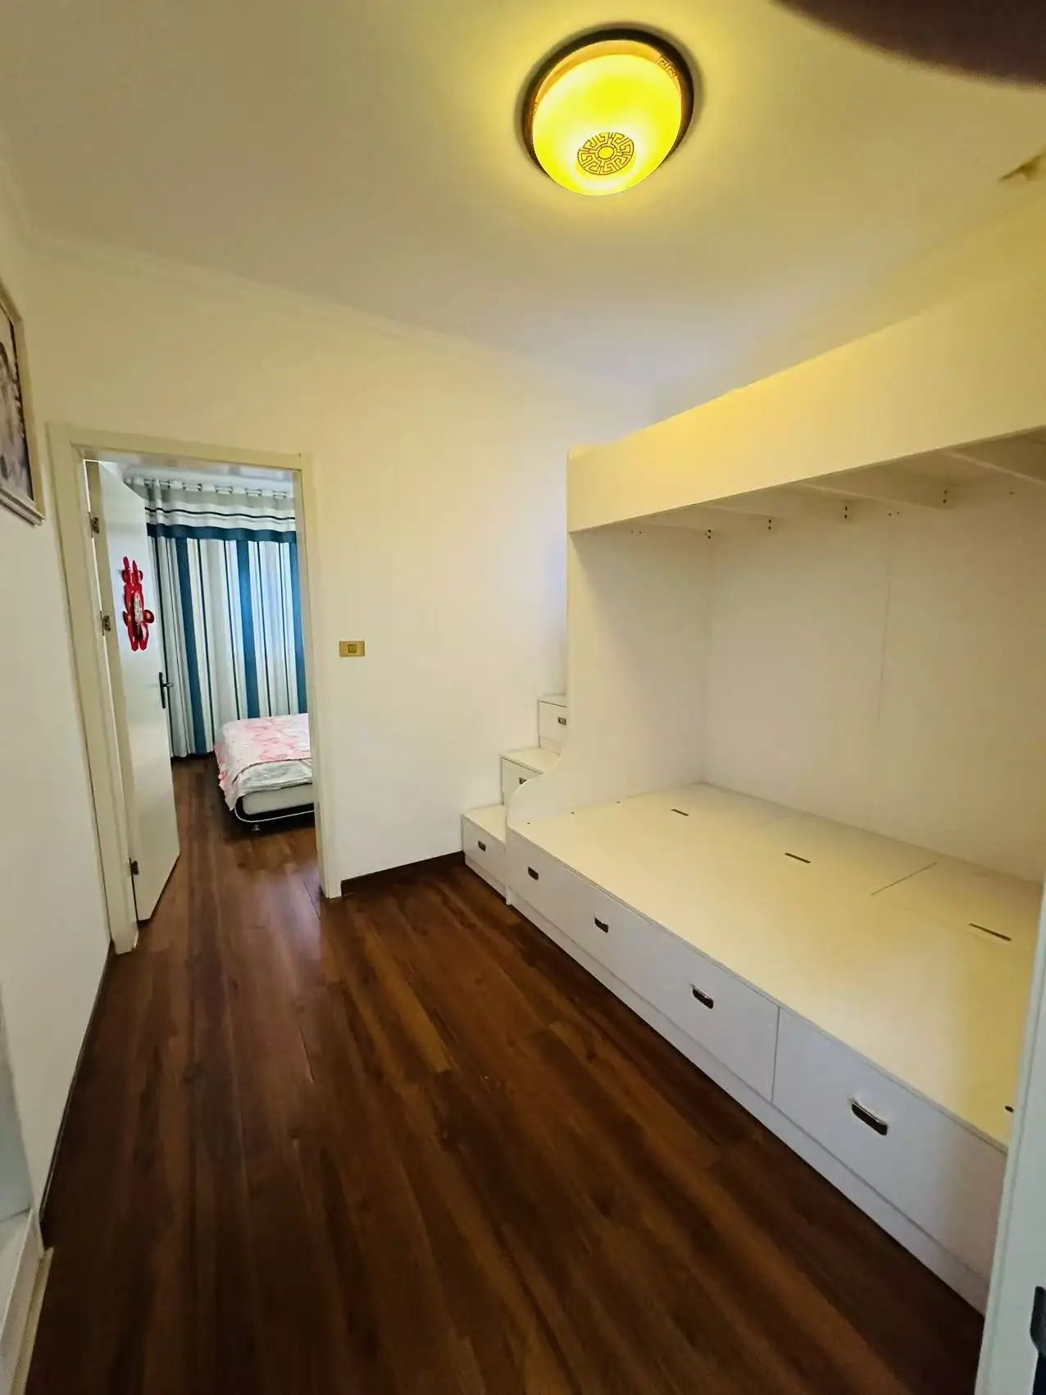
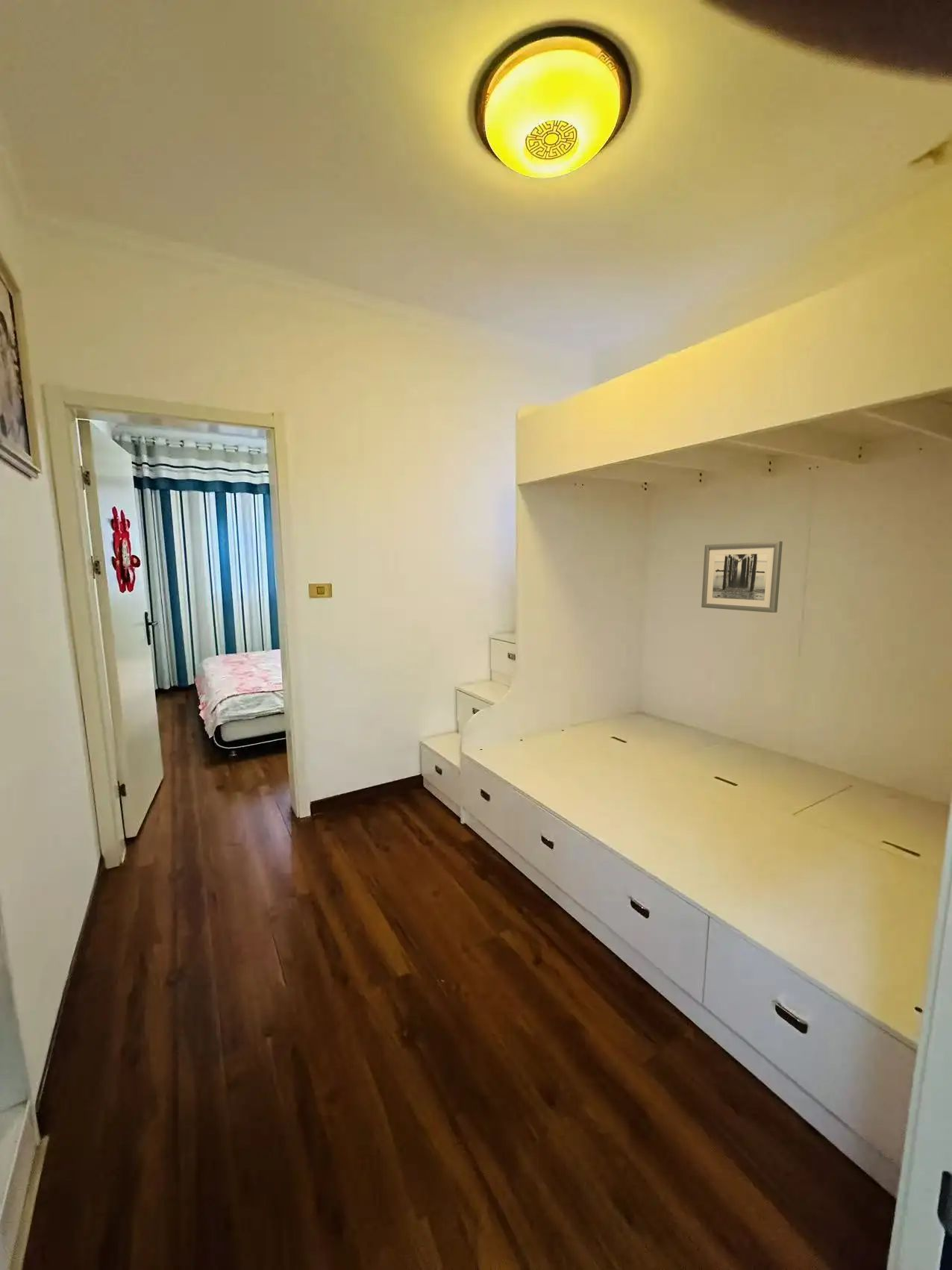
+ wall art (739, 577)
